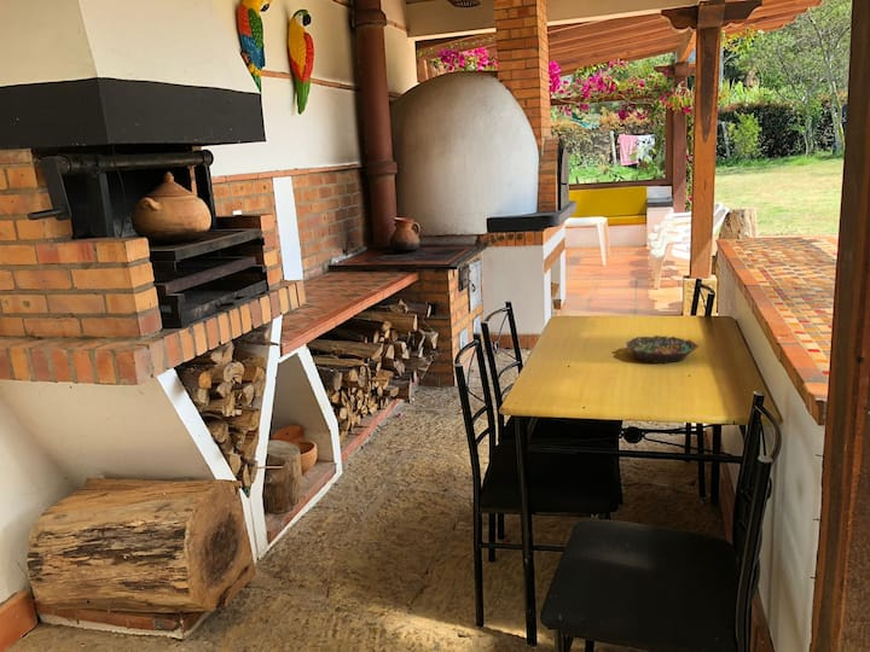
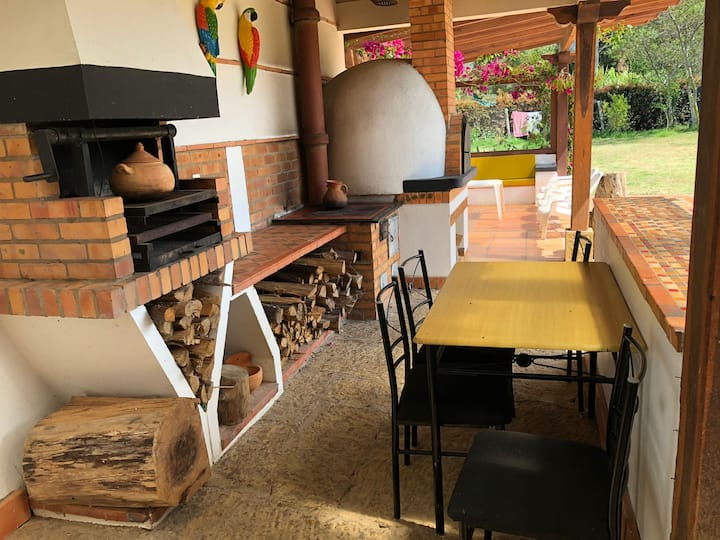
- bowl (661, 349)
